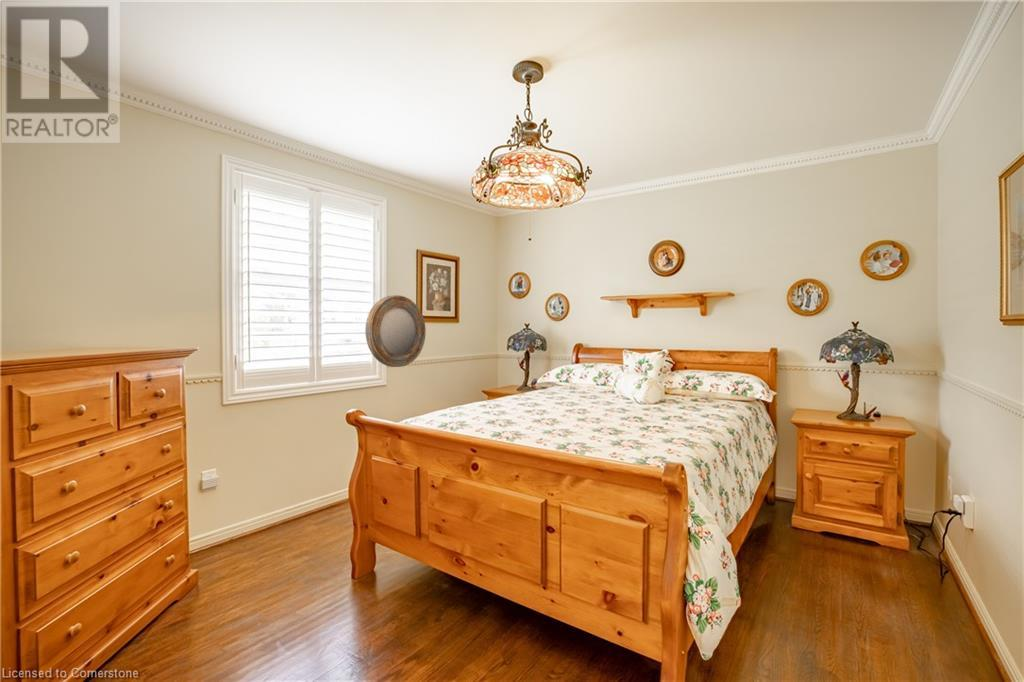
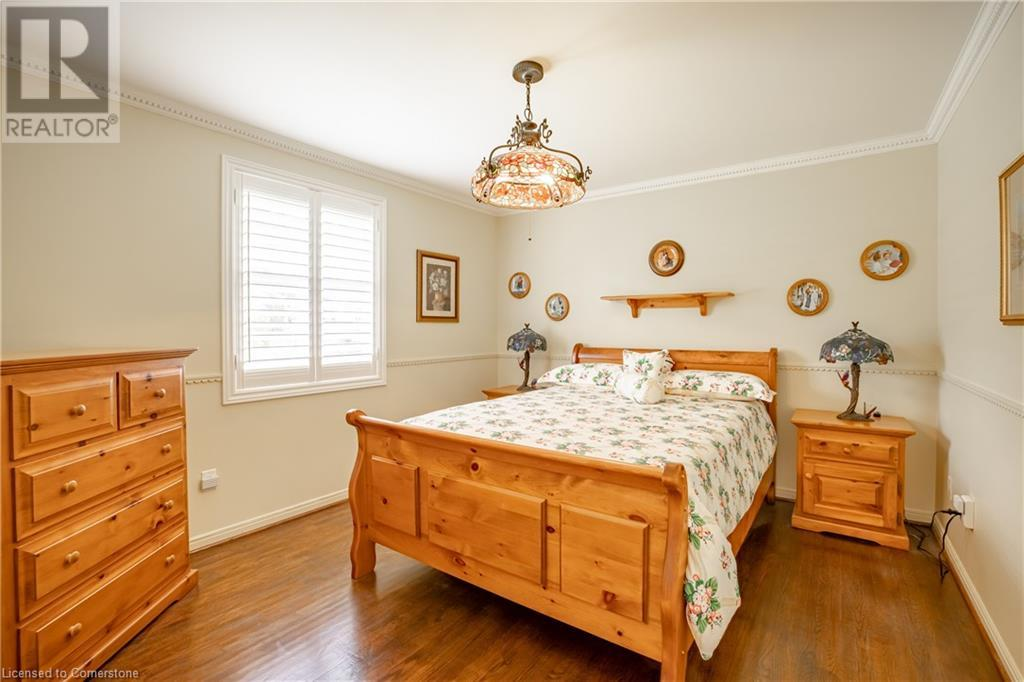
- home mirror (397, 331)
